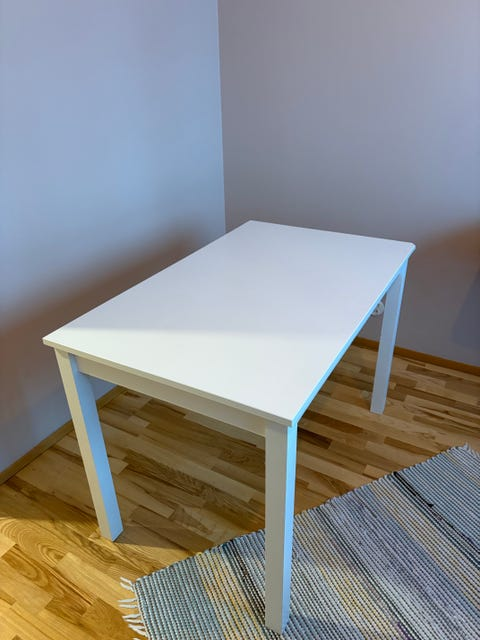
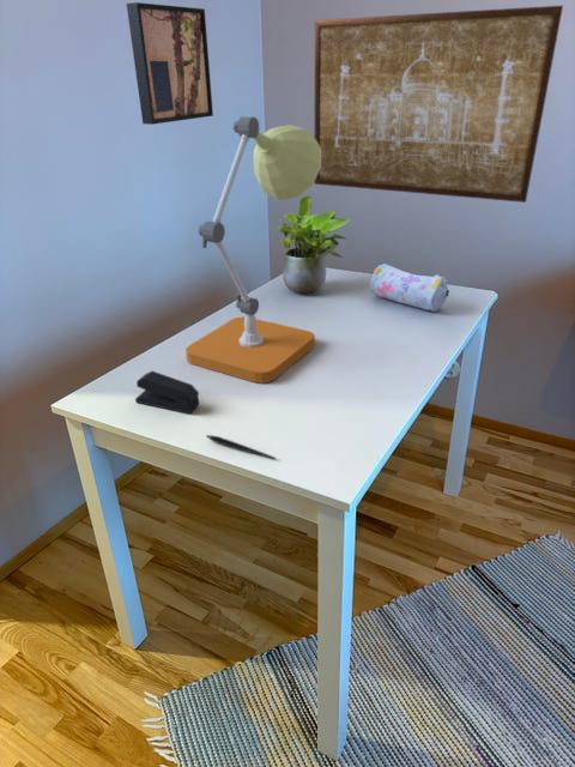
+ pencil case (407, 286)
+ pen (240, 446)
+ wall art (418, 109)
+ stapler (165, 391)
+ wall art (174, 65)
+ desk lamp (228, 255)
+ potted plant (310, 248)
